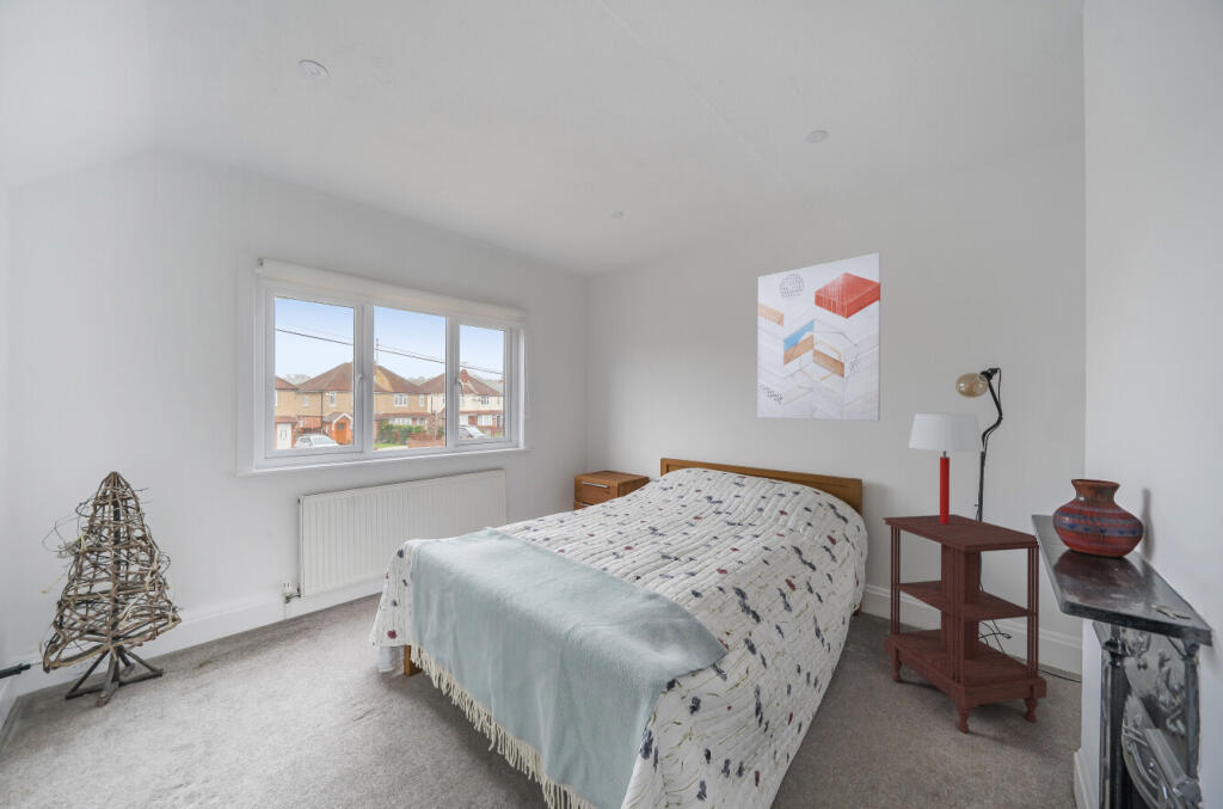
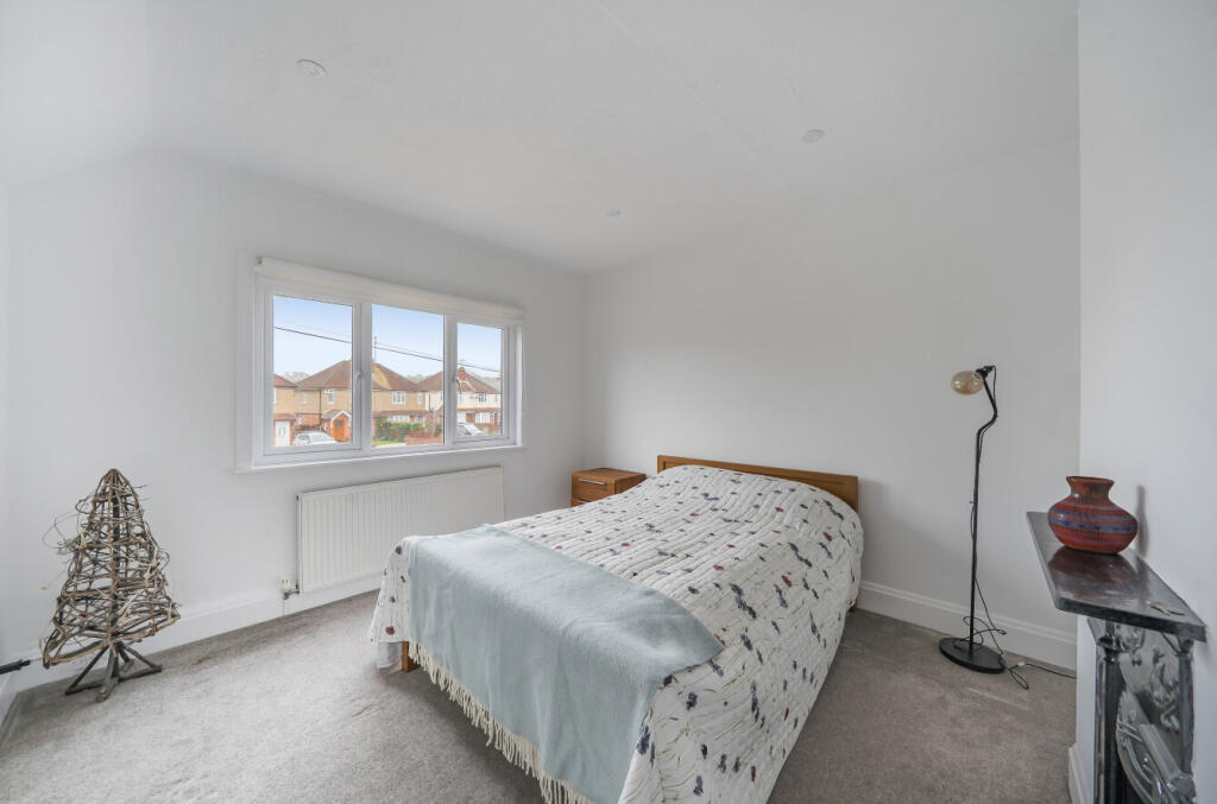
- table lamp (944, 467)
- wall art (813, 342)
- side table (958, 613)
